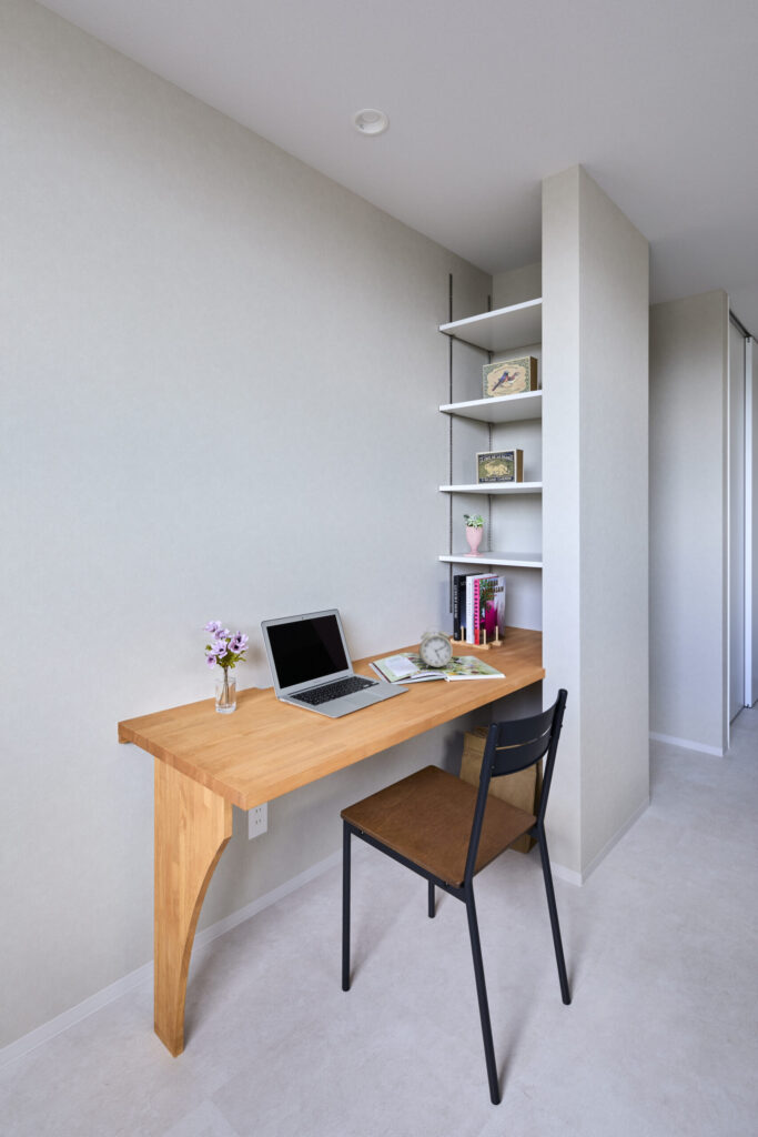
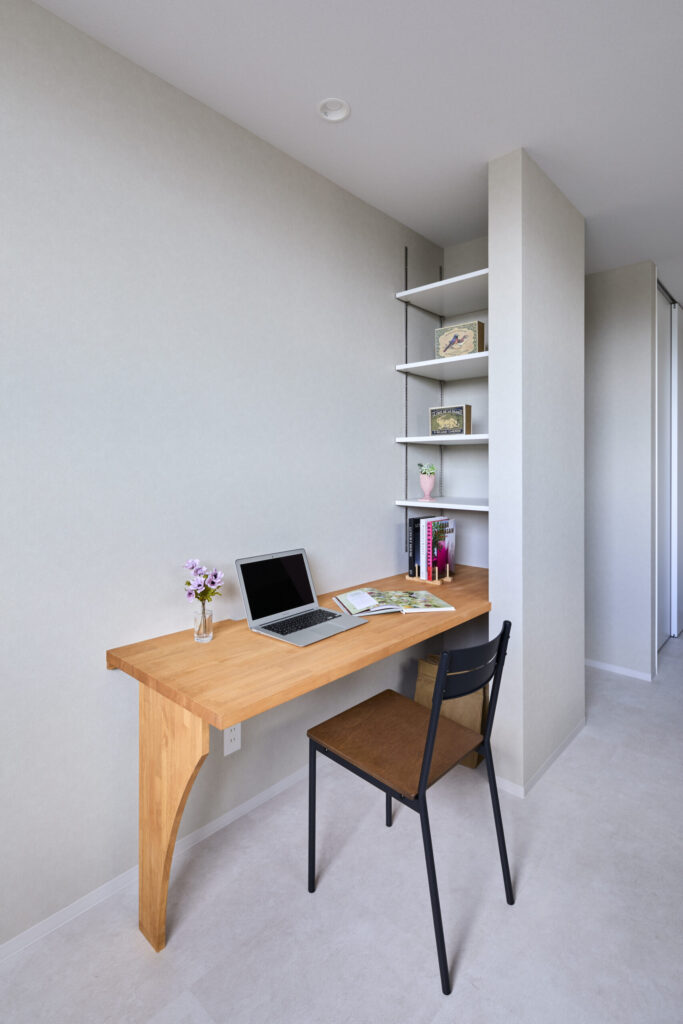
- alarm clock (435, 646)
